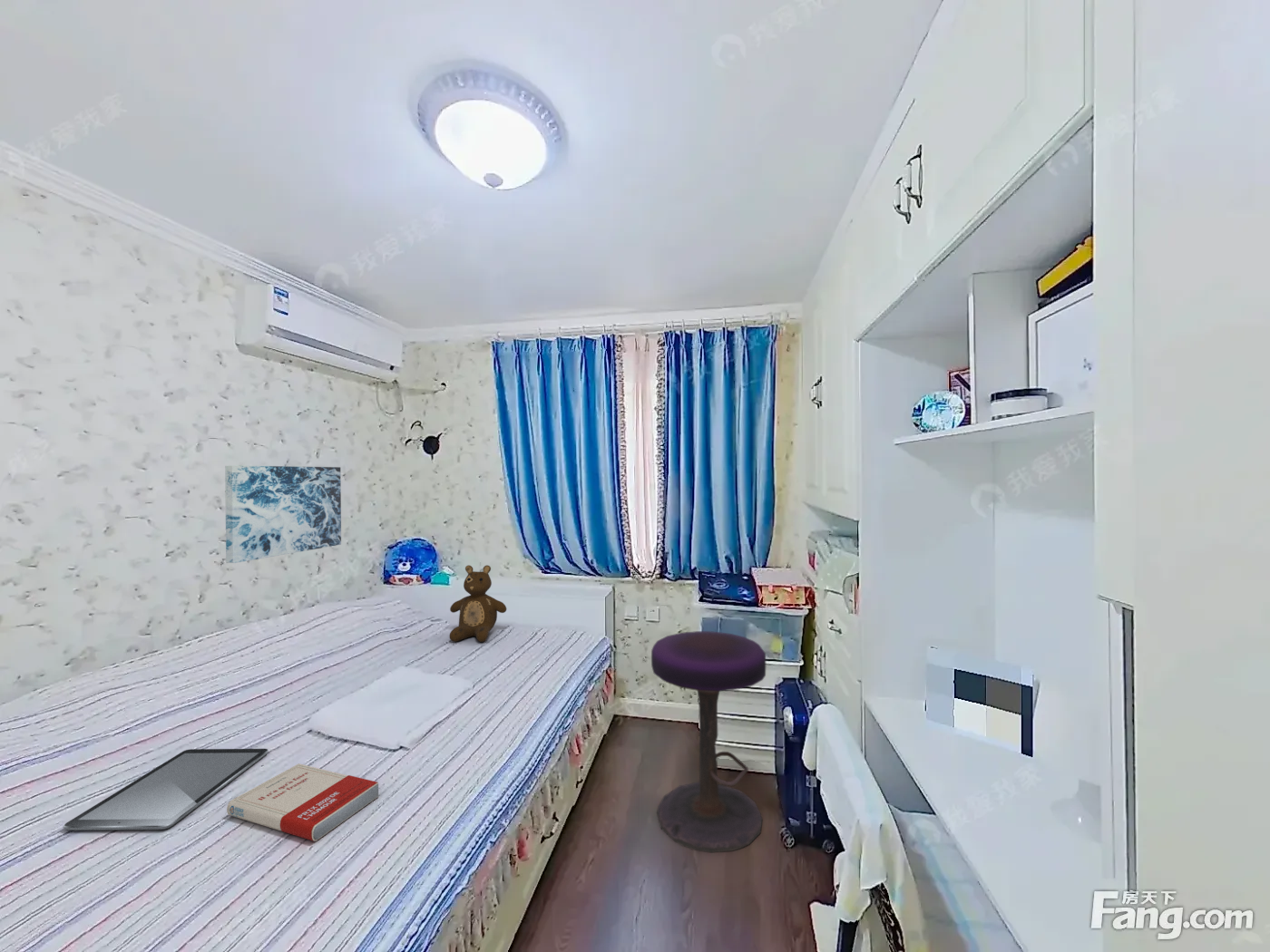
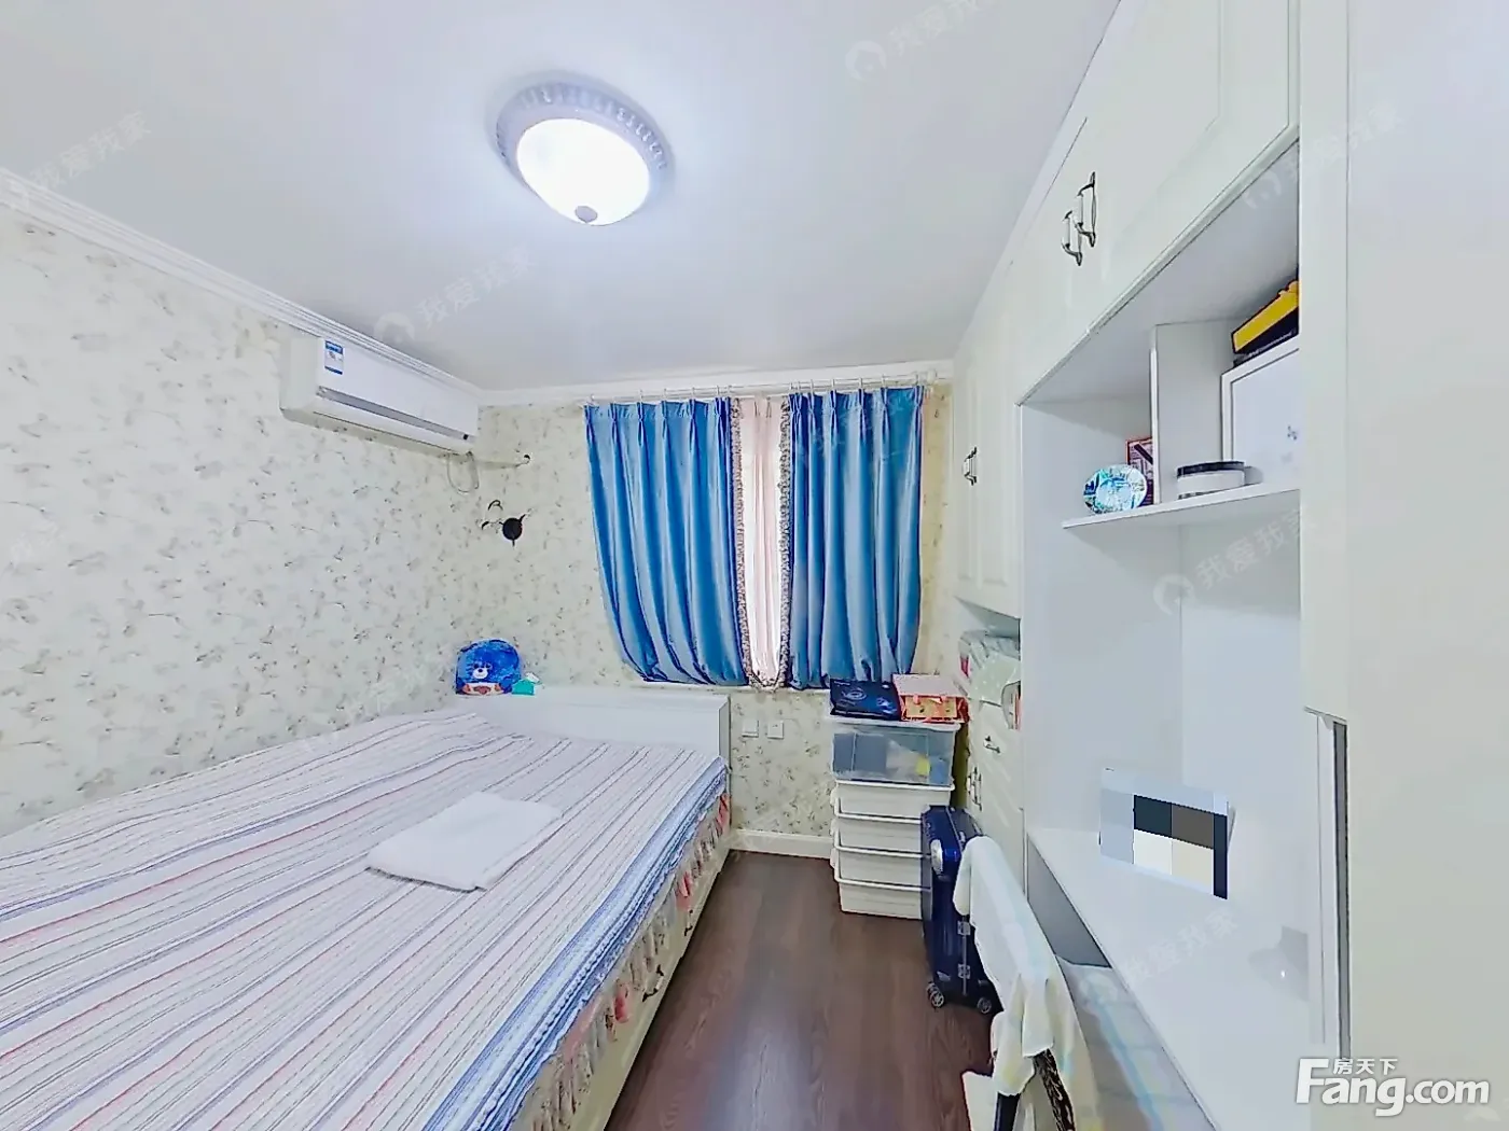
- tablet (178, 784)
- stool (708, 728)
- book (305, 799)
- teddy bear (474, 601)
- wall art (289, 510)
